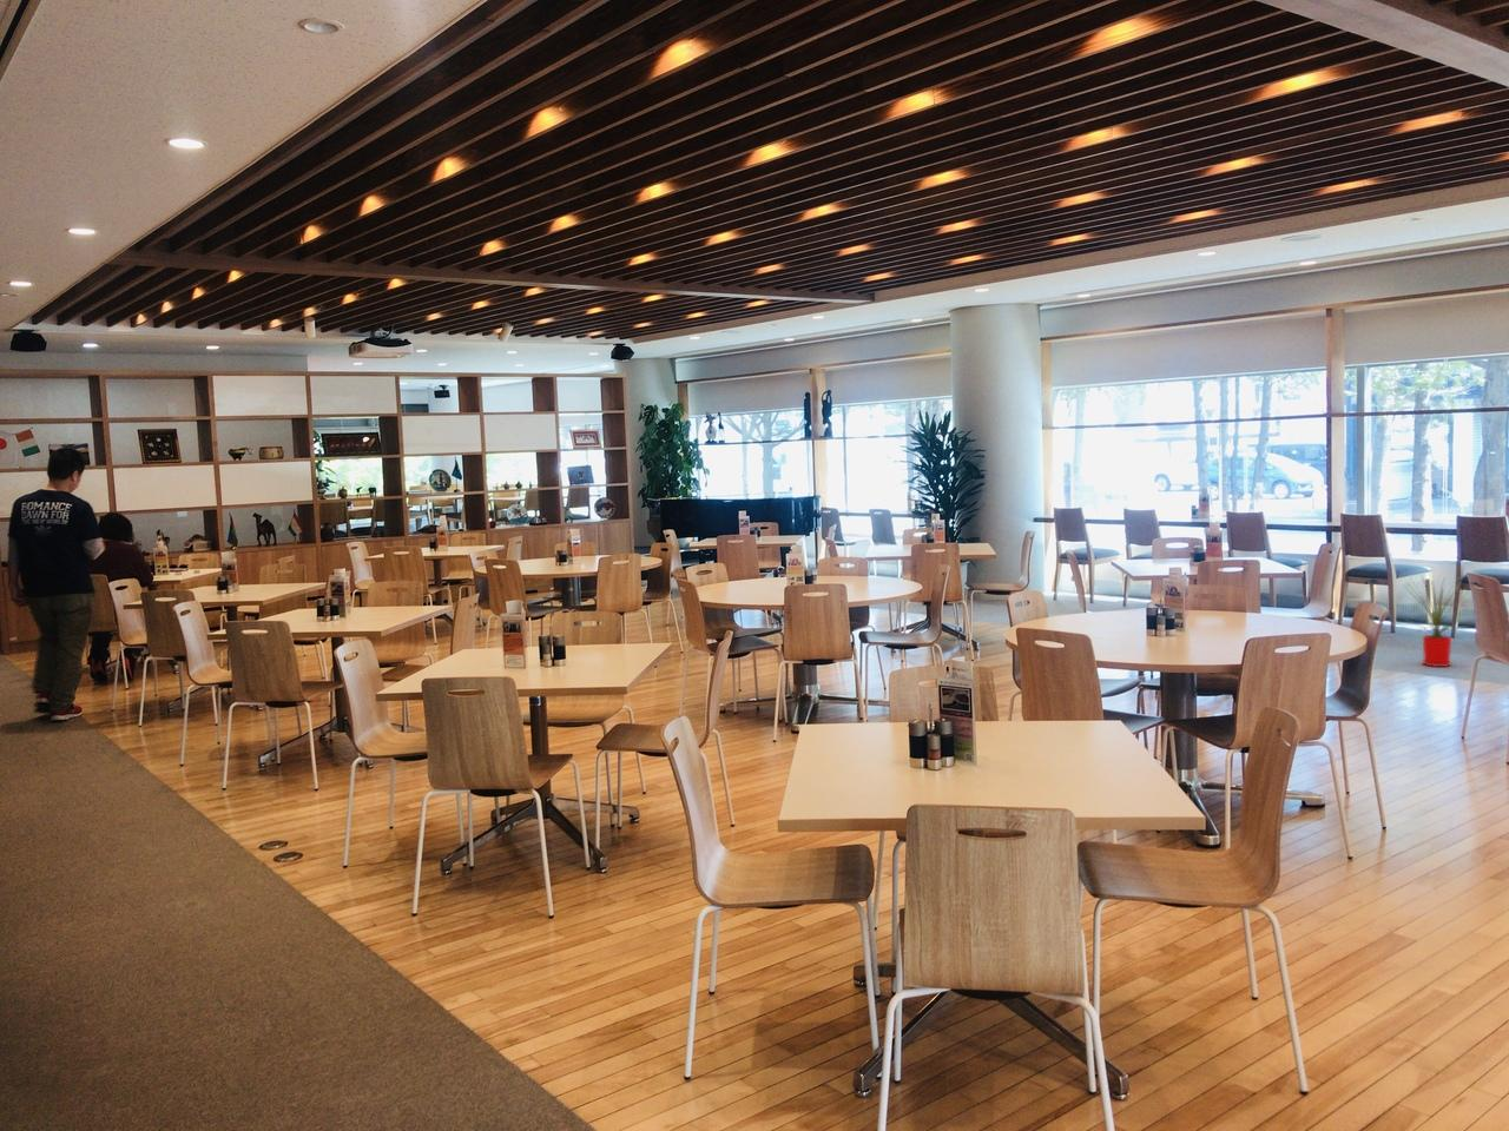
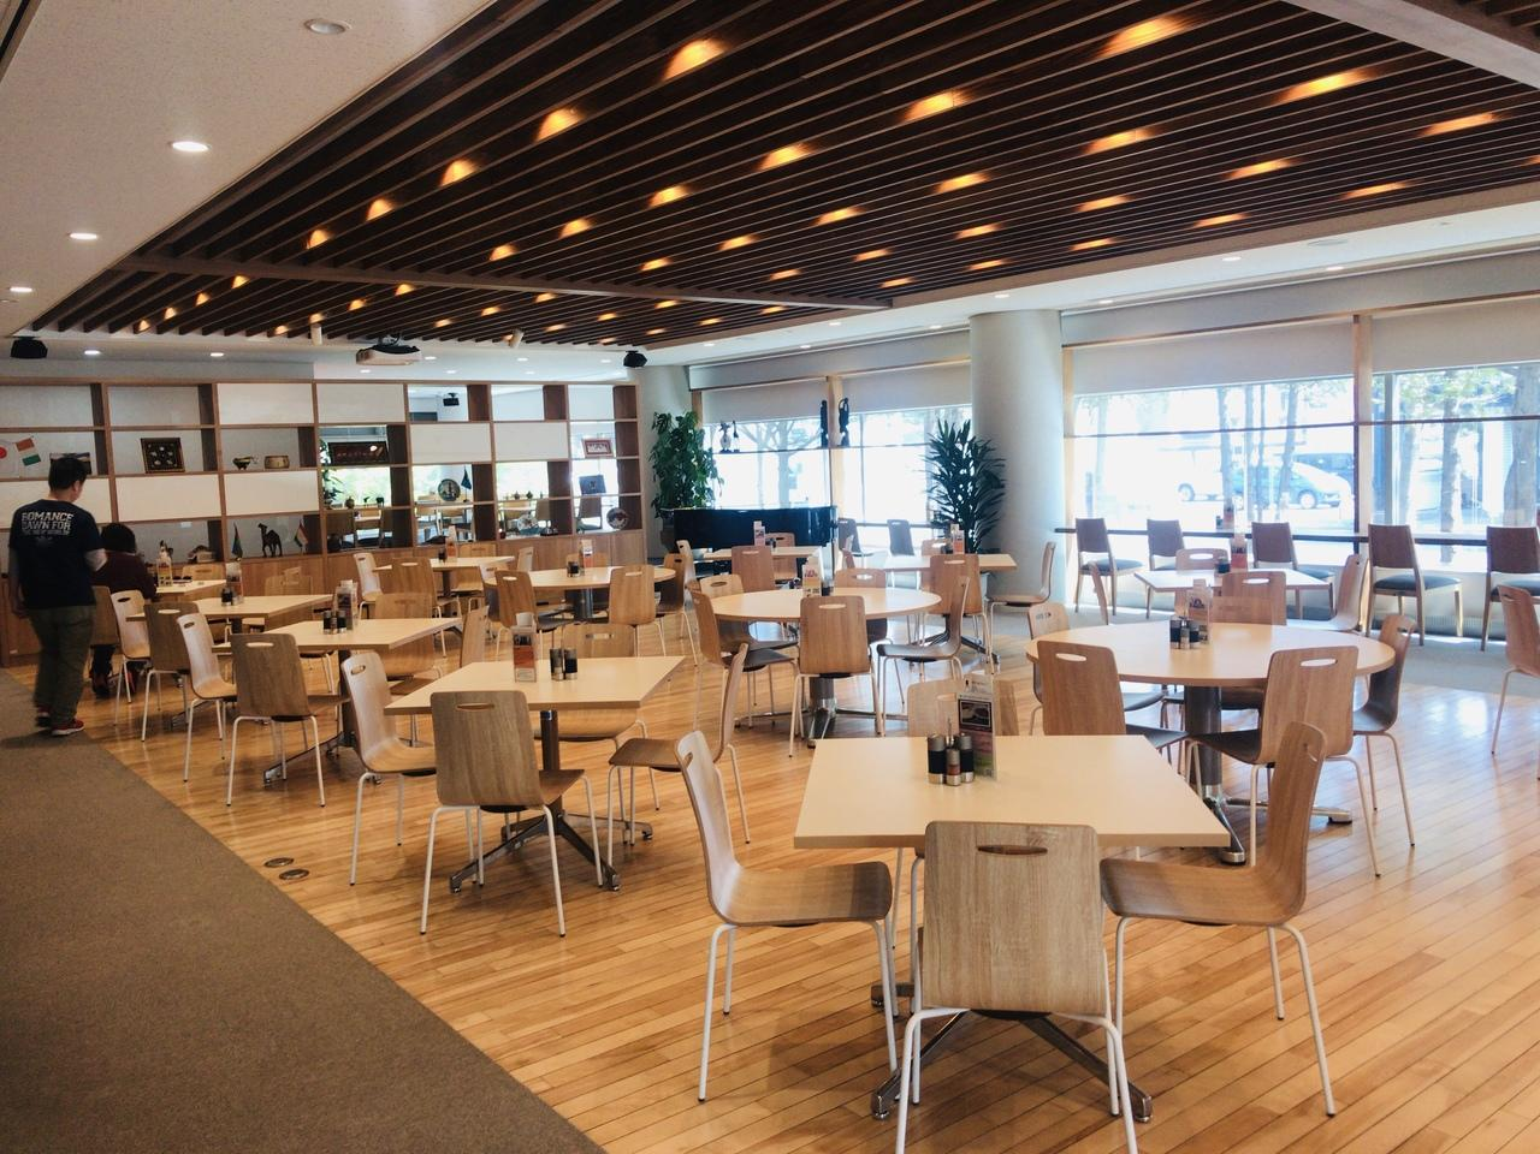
- house plant (1438, 619)
